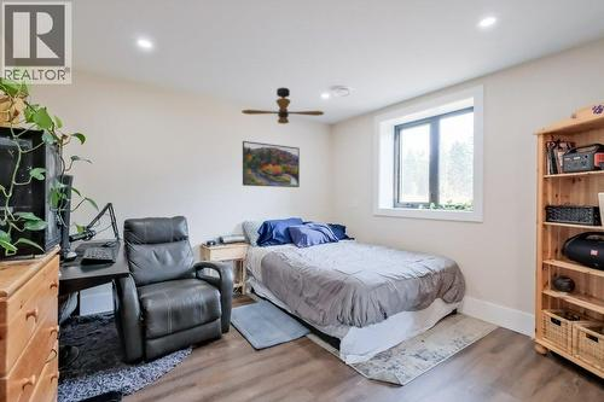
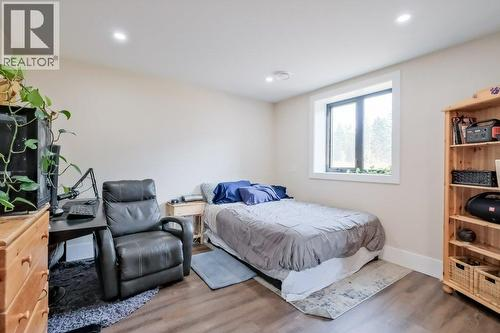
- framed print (272, 165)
- ceiling fan (283, 103)
